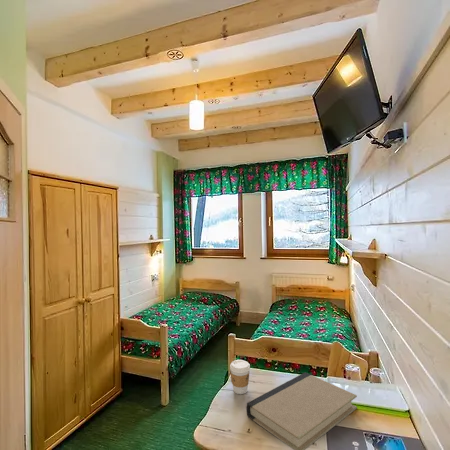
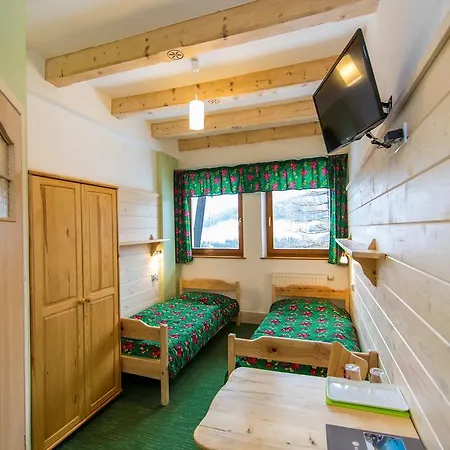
- coffee cup (240, 376)
- book (302, 405)
